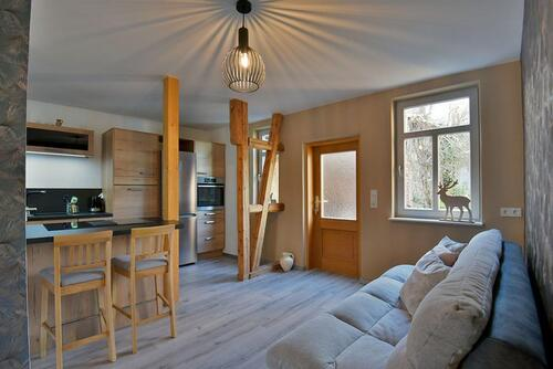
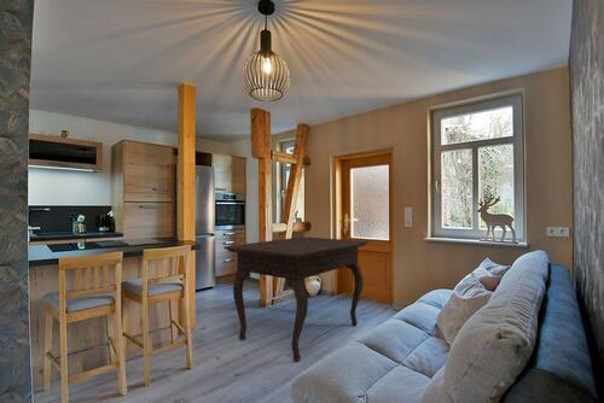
+ dining table (301, 287)
